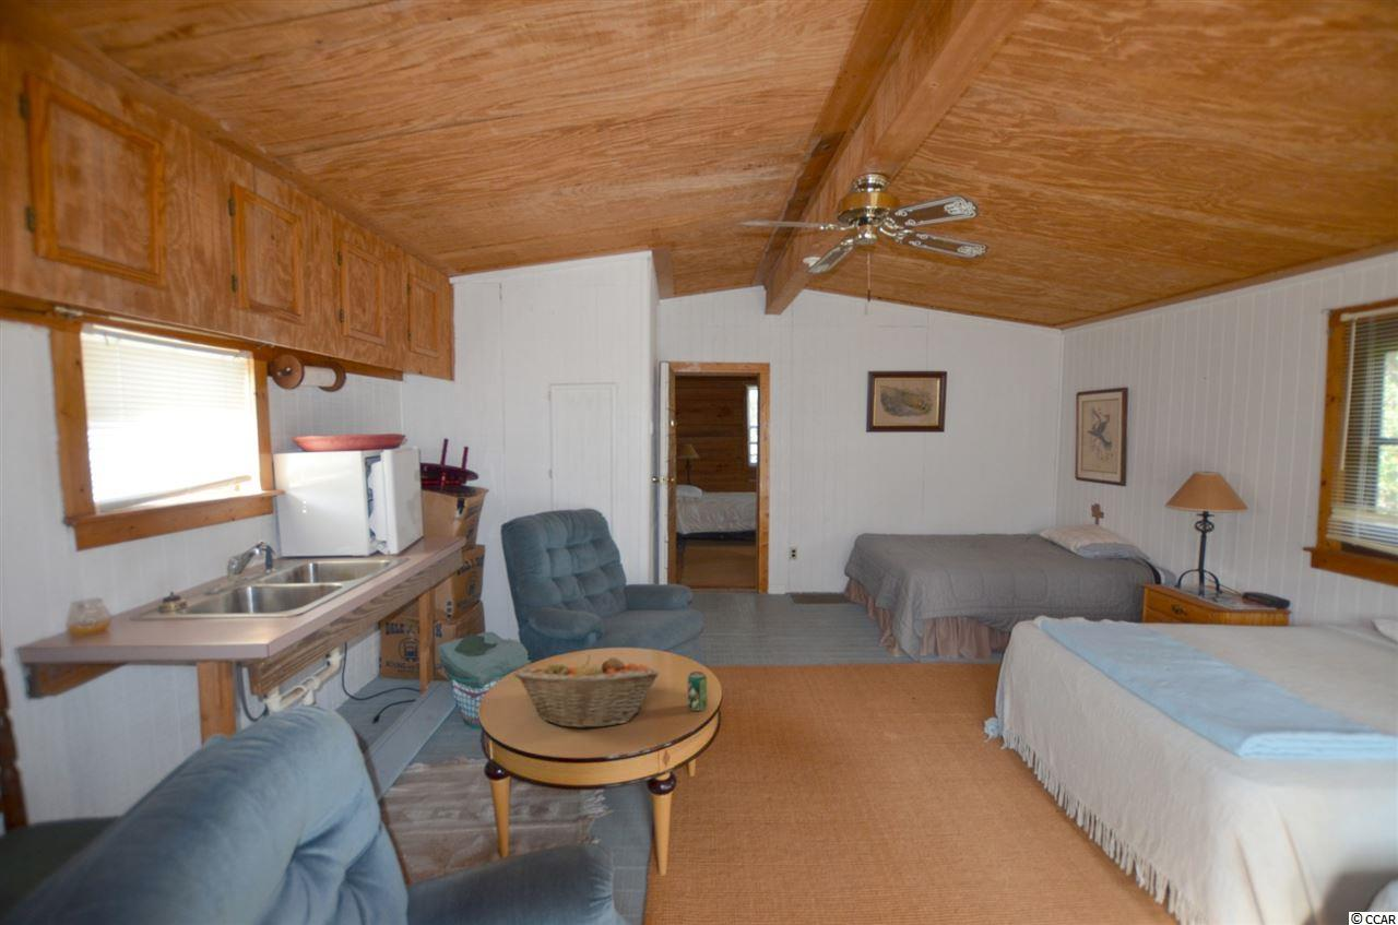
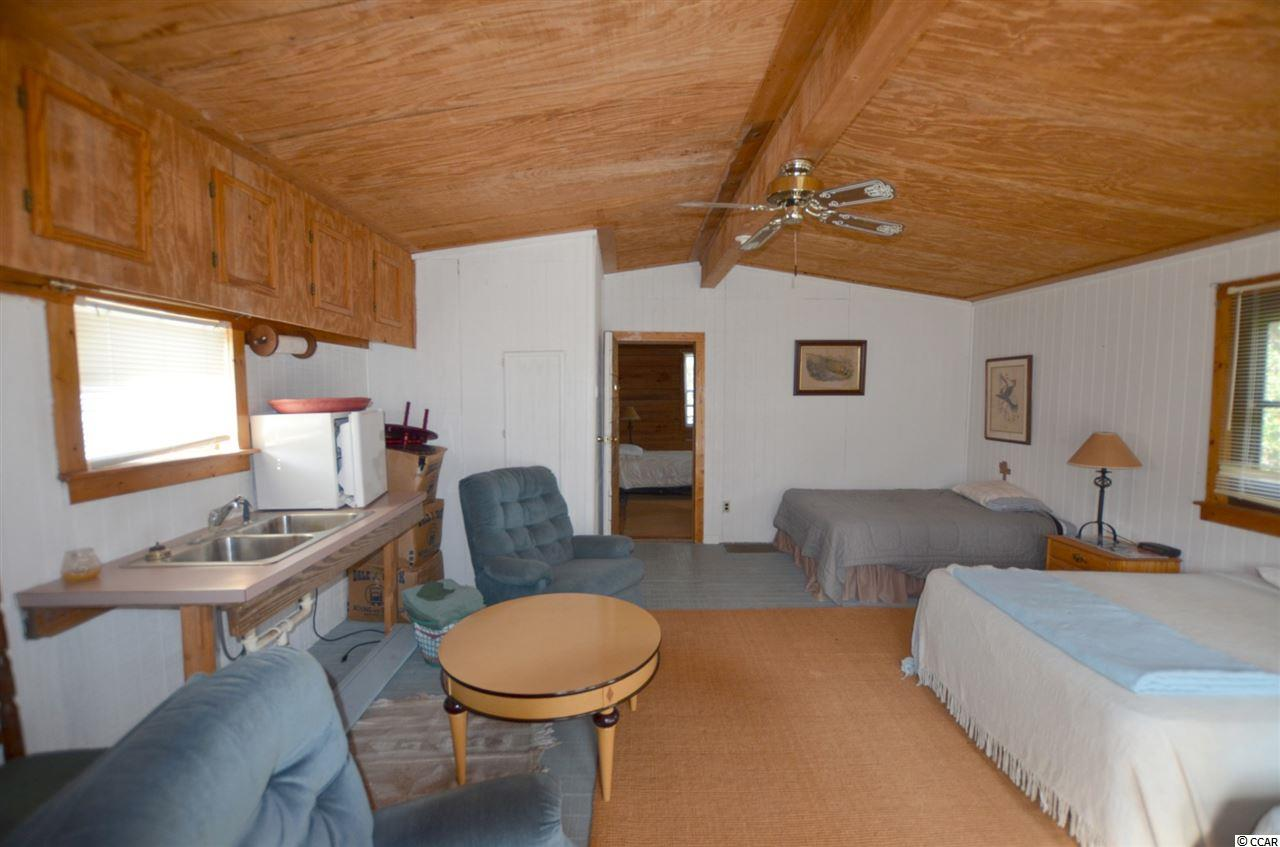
- beverage can (697, 690)
- fruit basket (588, 684)
